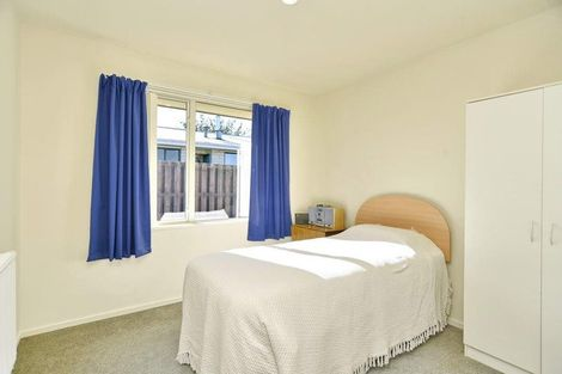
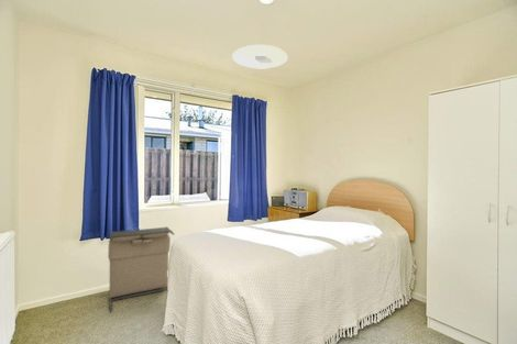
+ ceiling light (260, 55)
+ laundry hamper (142, 265)
